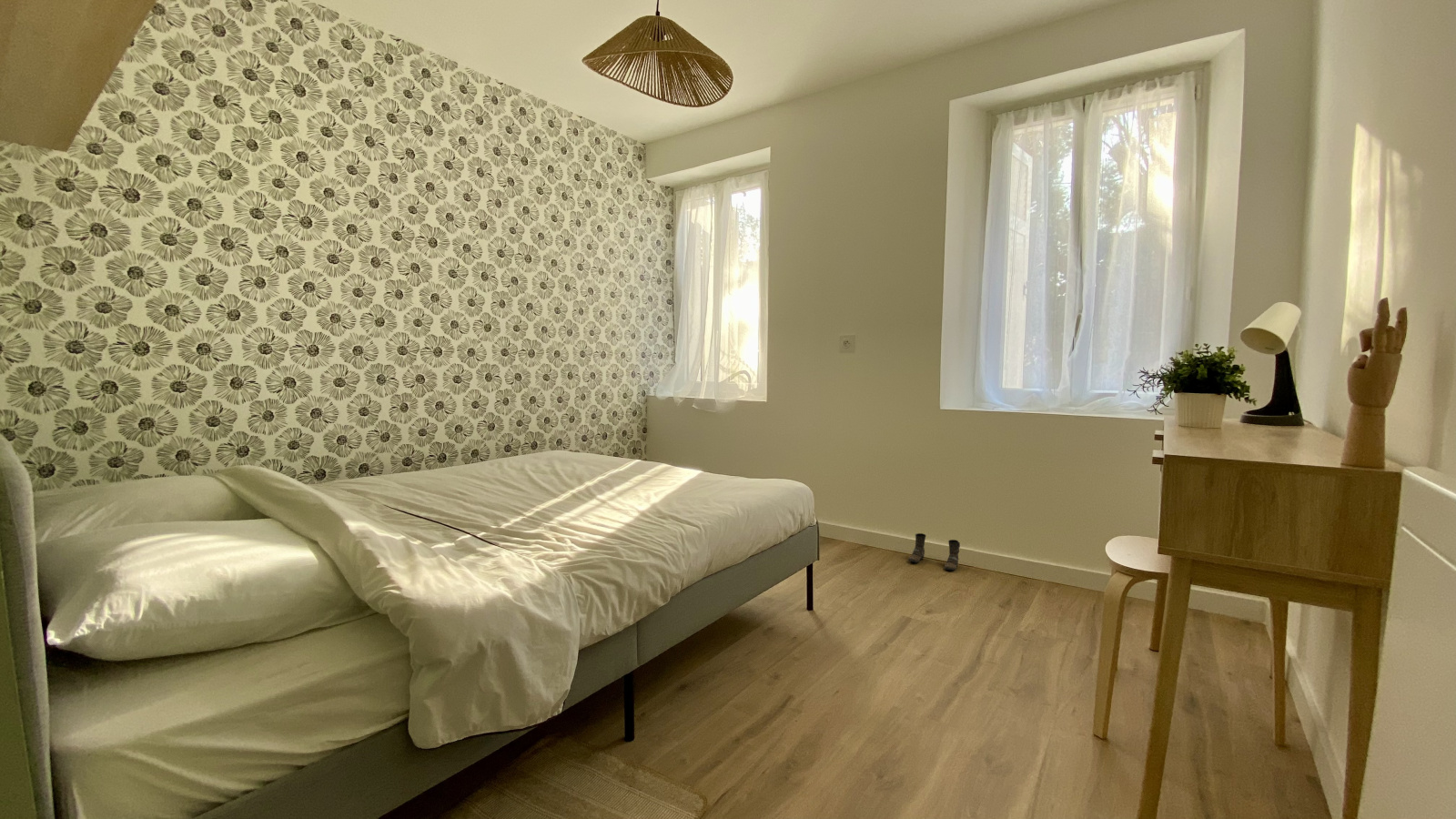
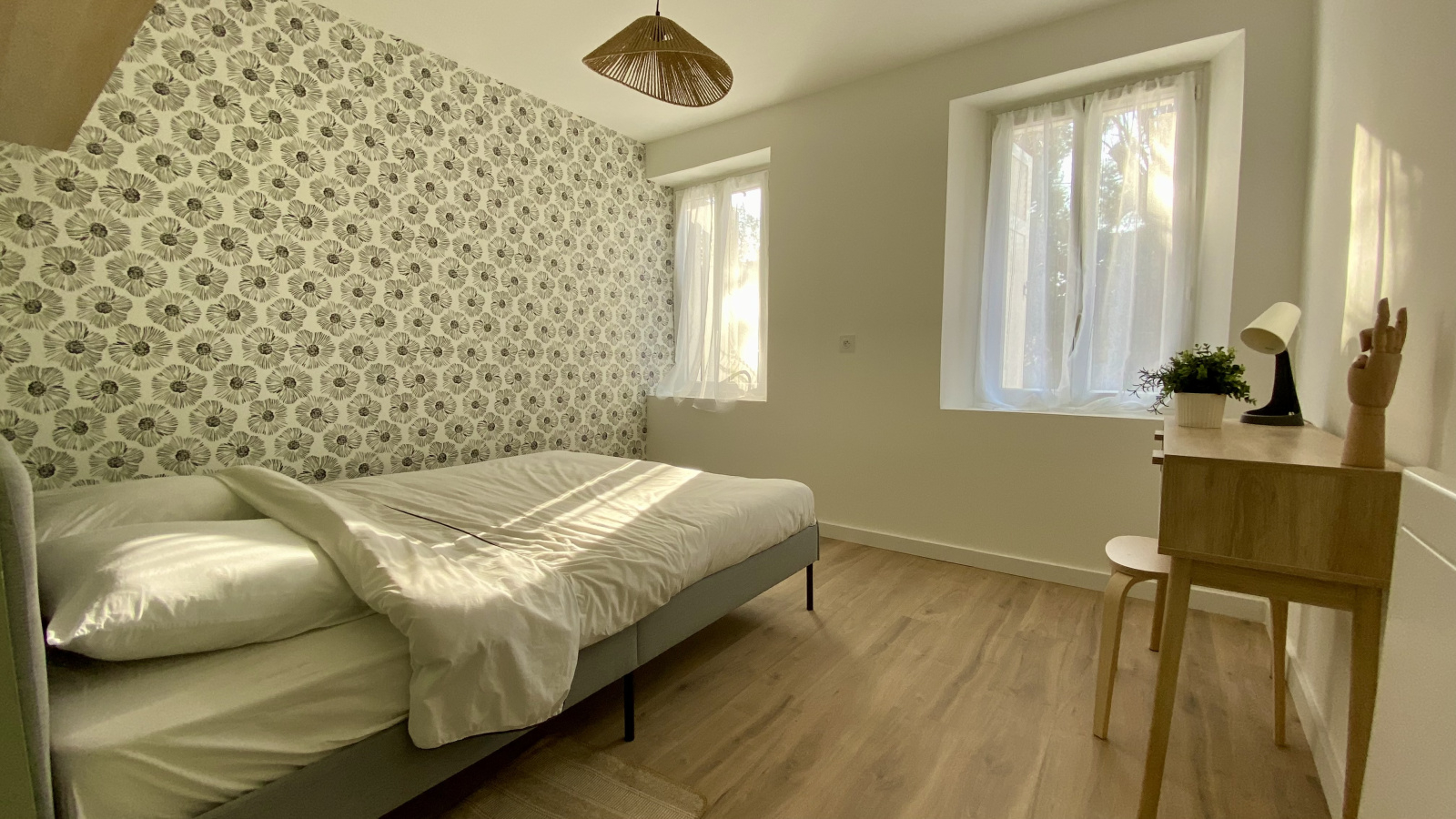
- boots (924, 551)
